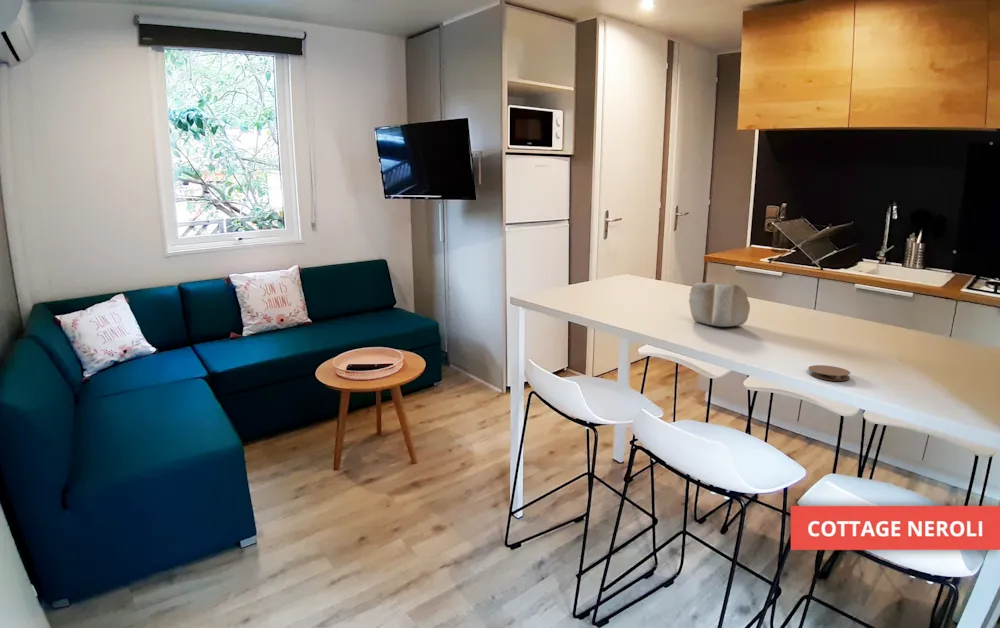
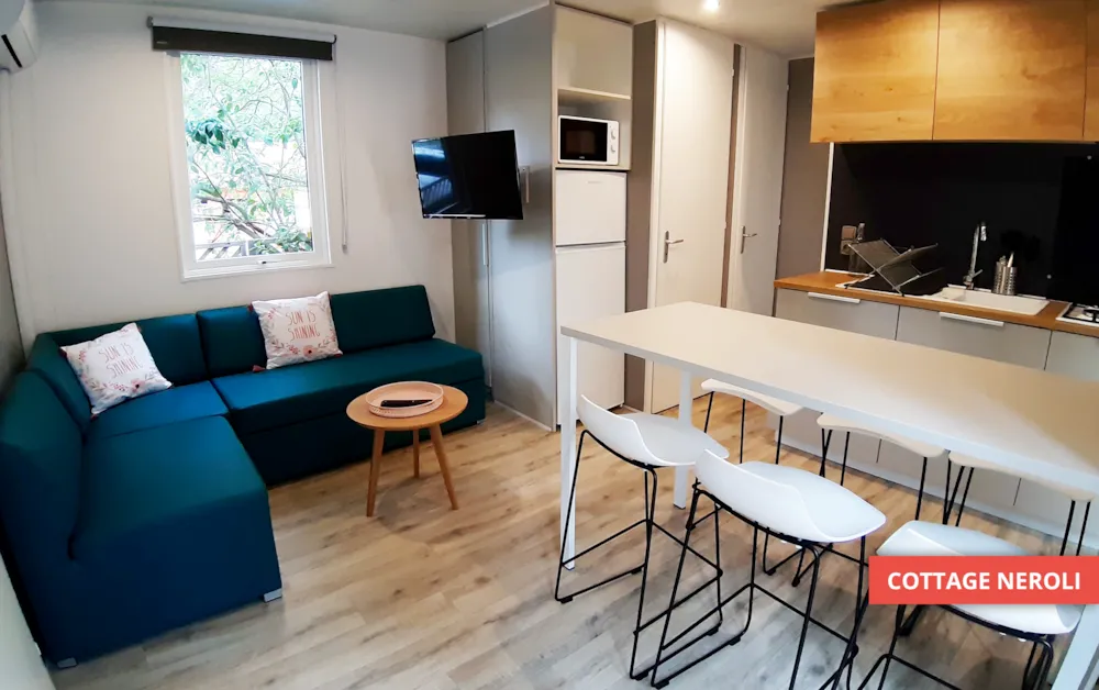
- bowl (720, 303)
- coaster (828, 372)
